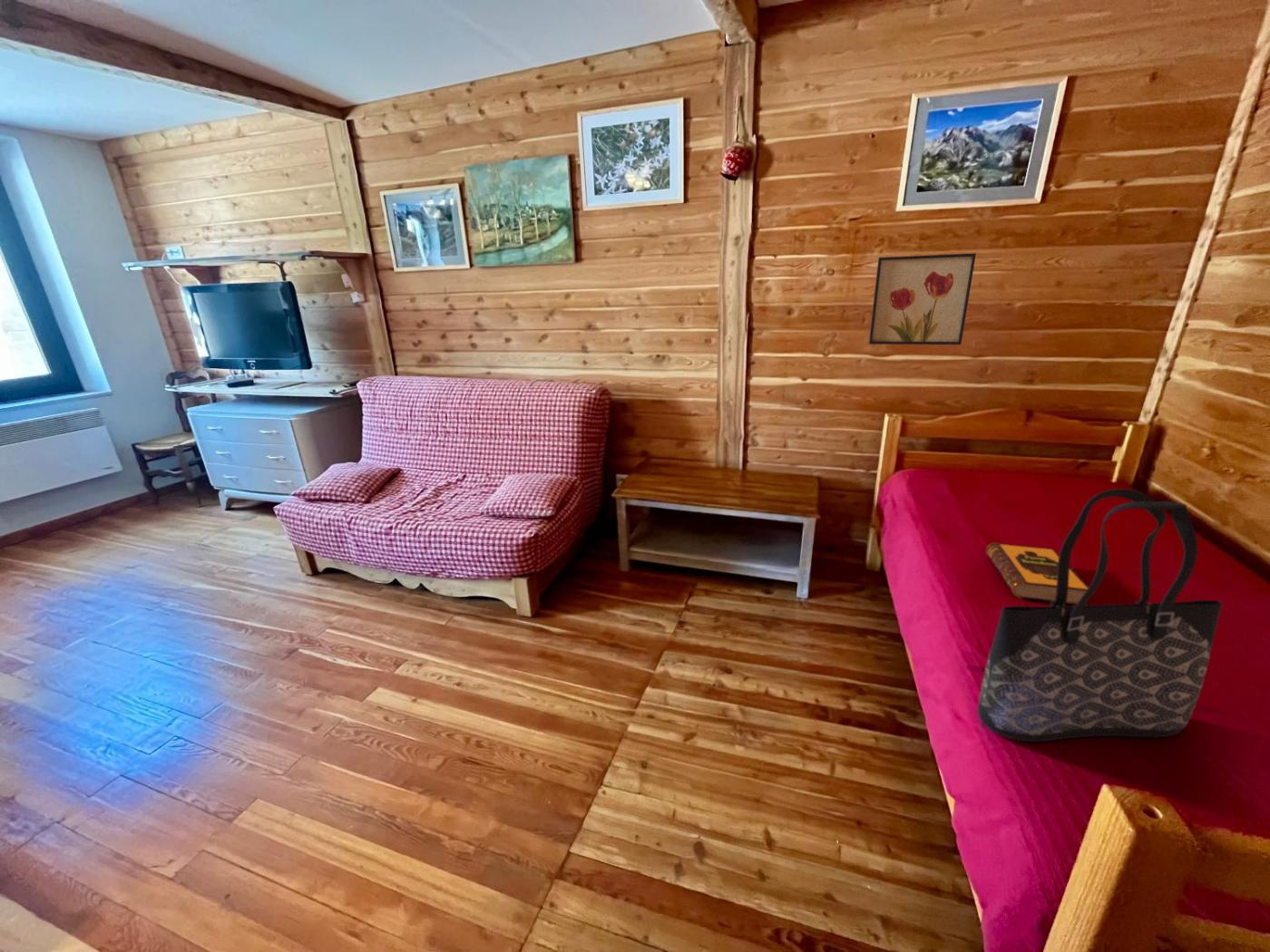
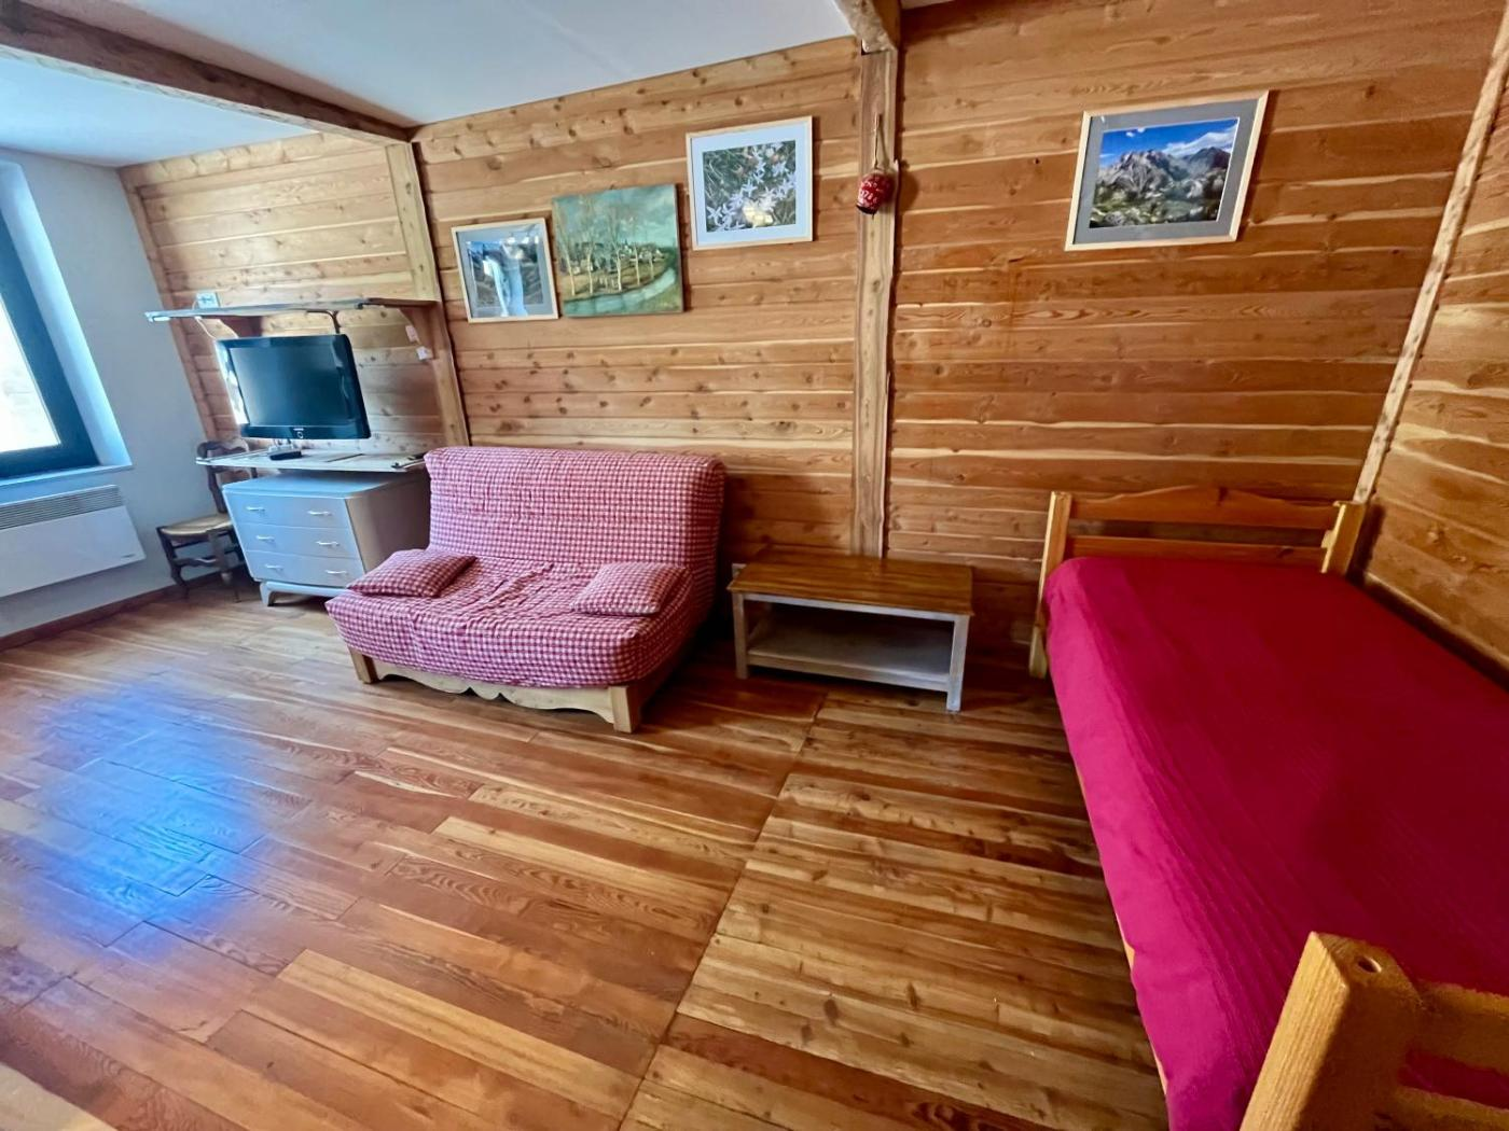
- hardback book (1032, 571)
- tote bag (1105, 616)
- wall art (919, 300)
